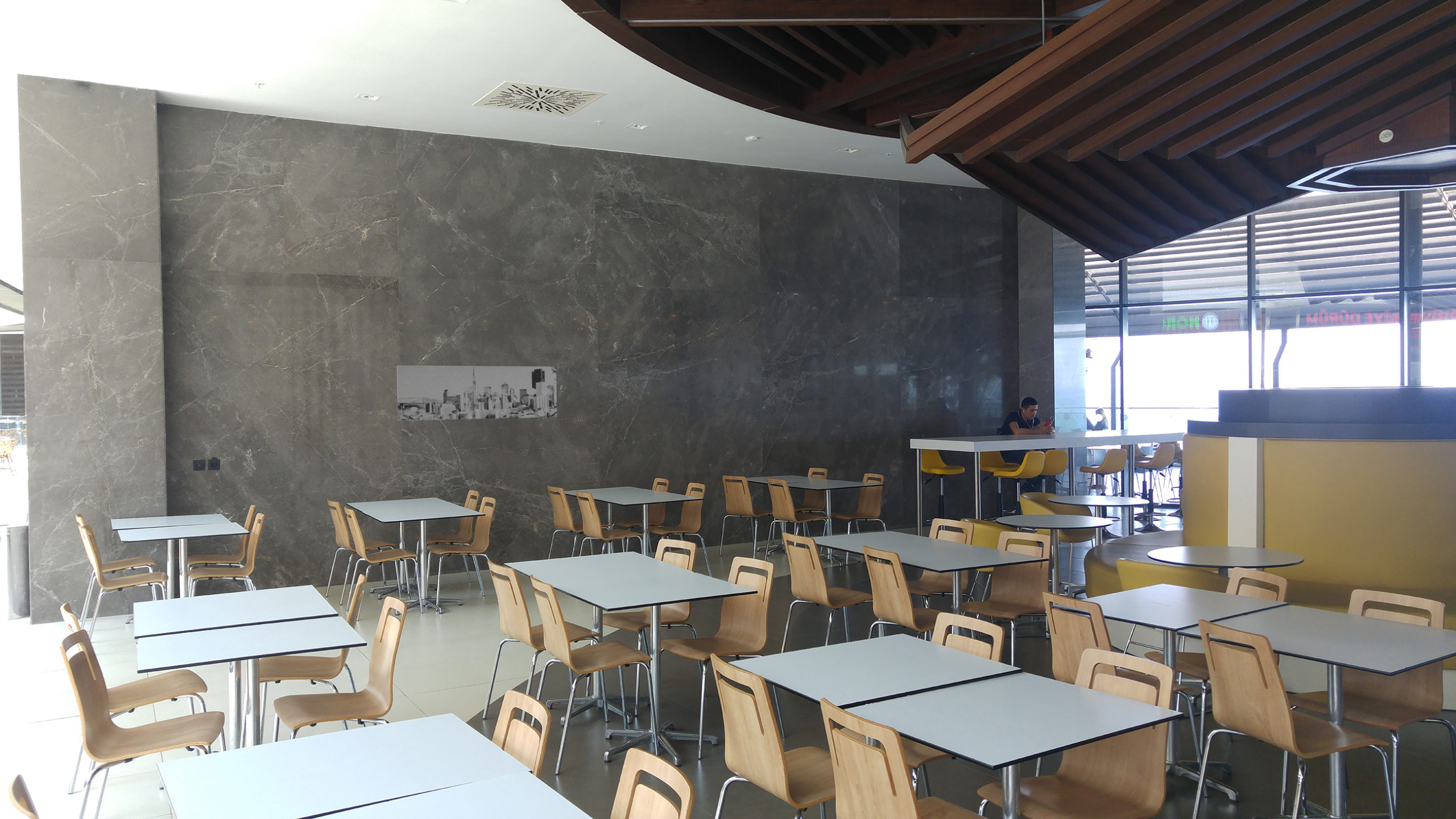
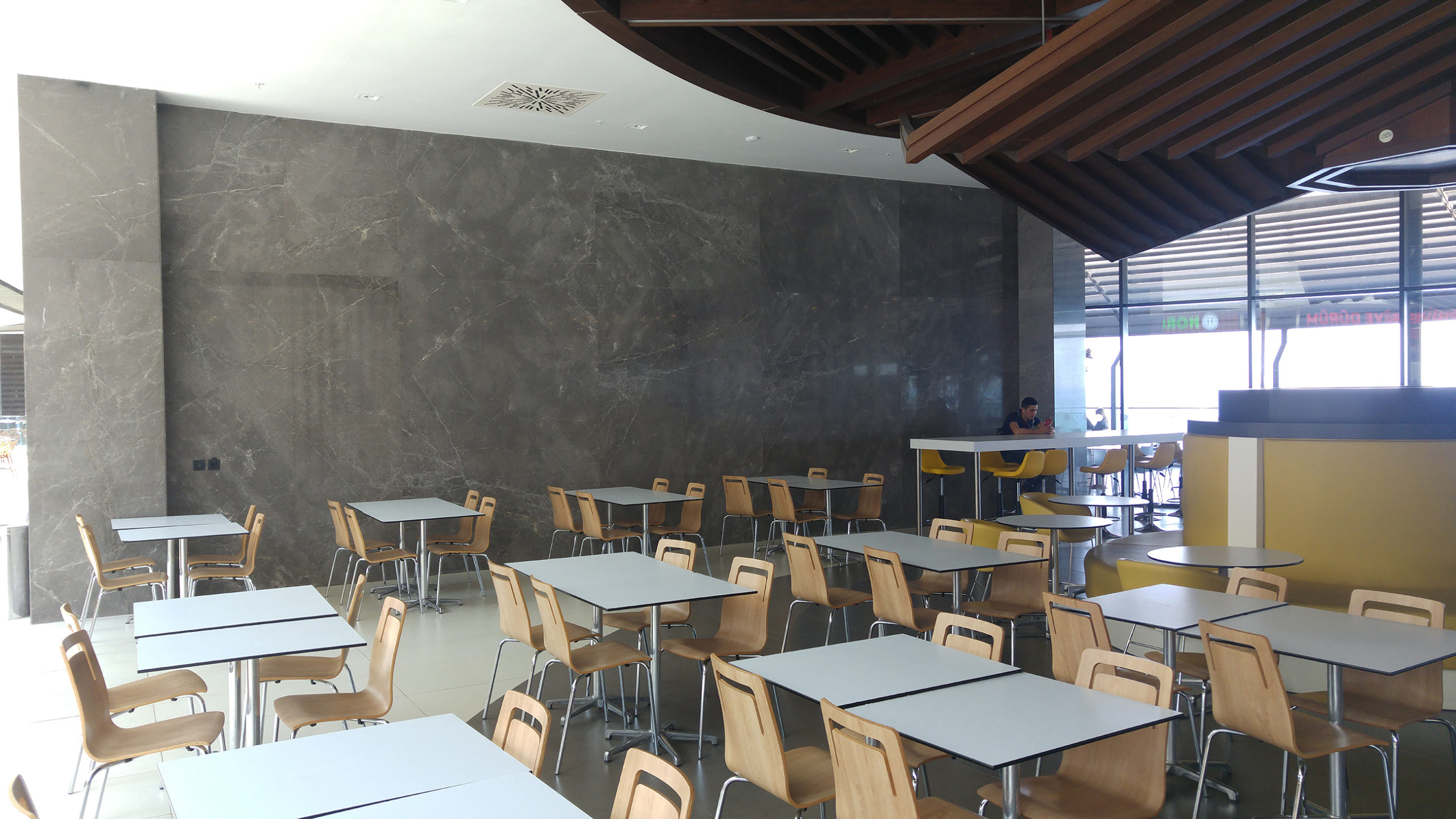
- wall art (480, 392)
